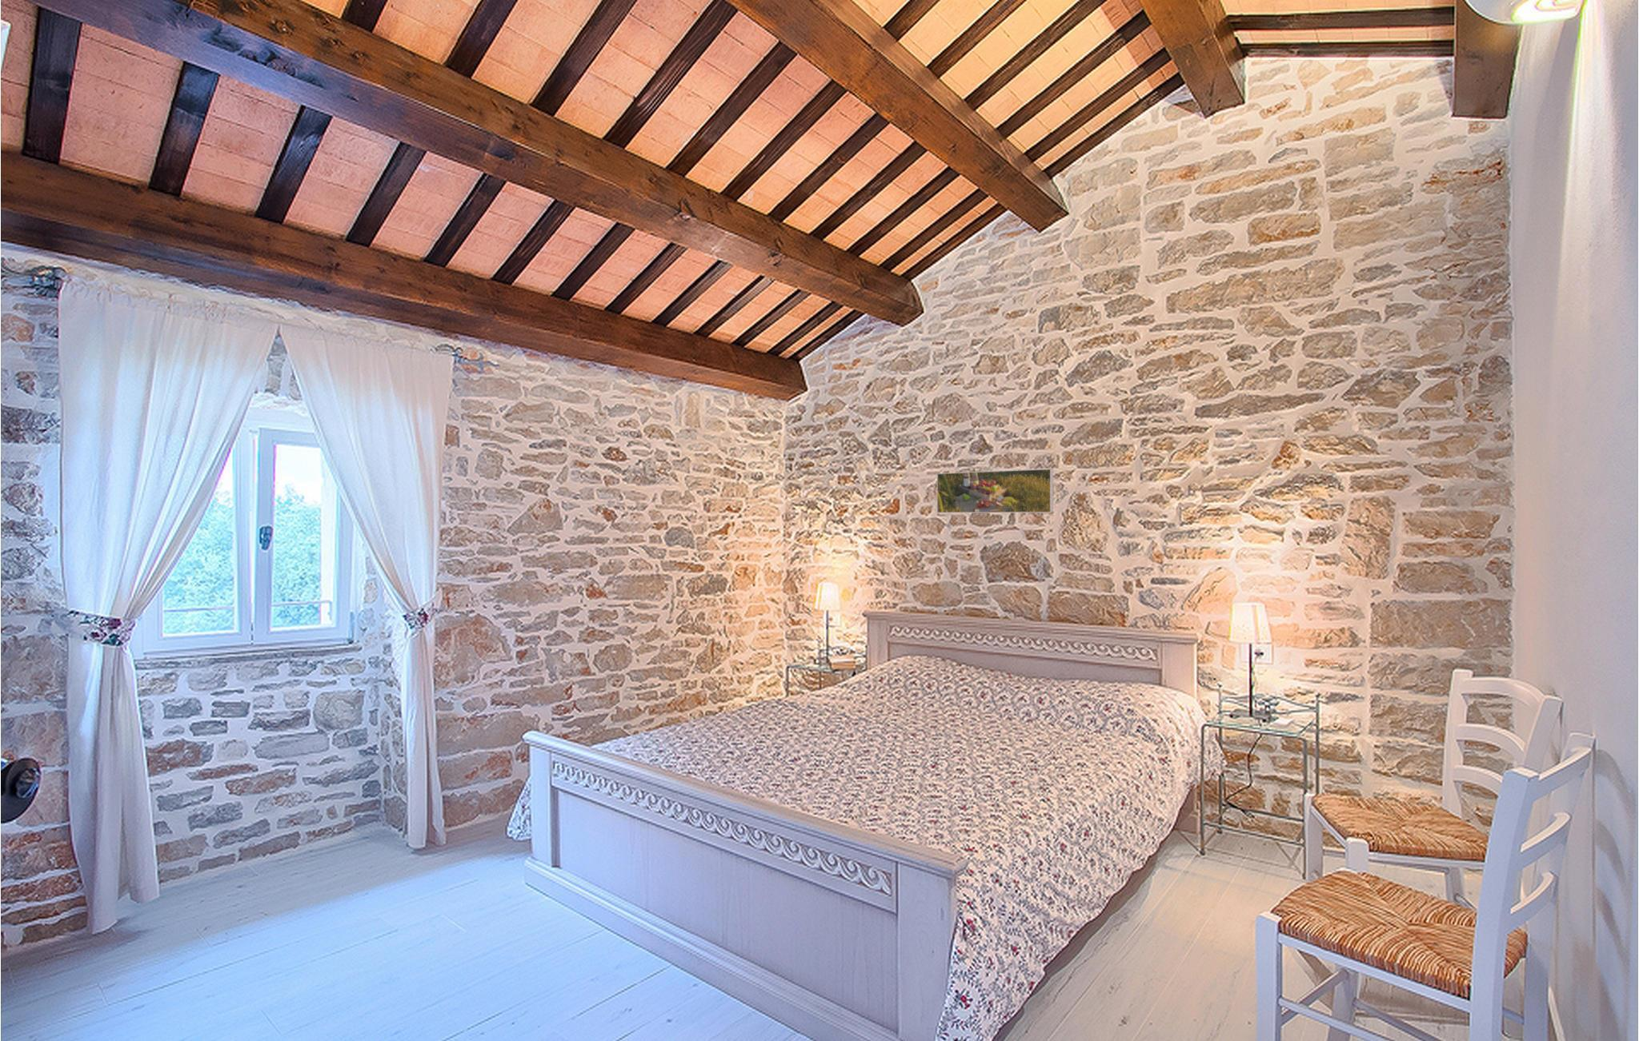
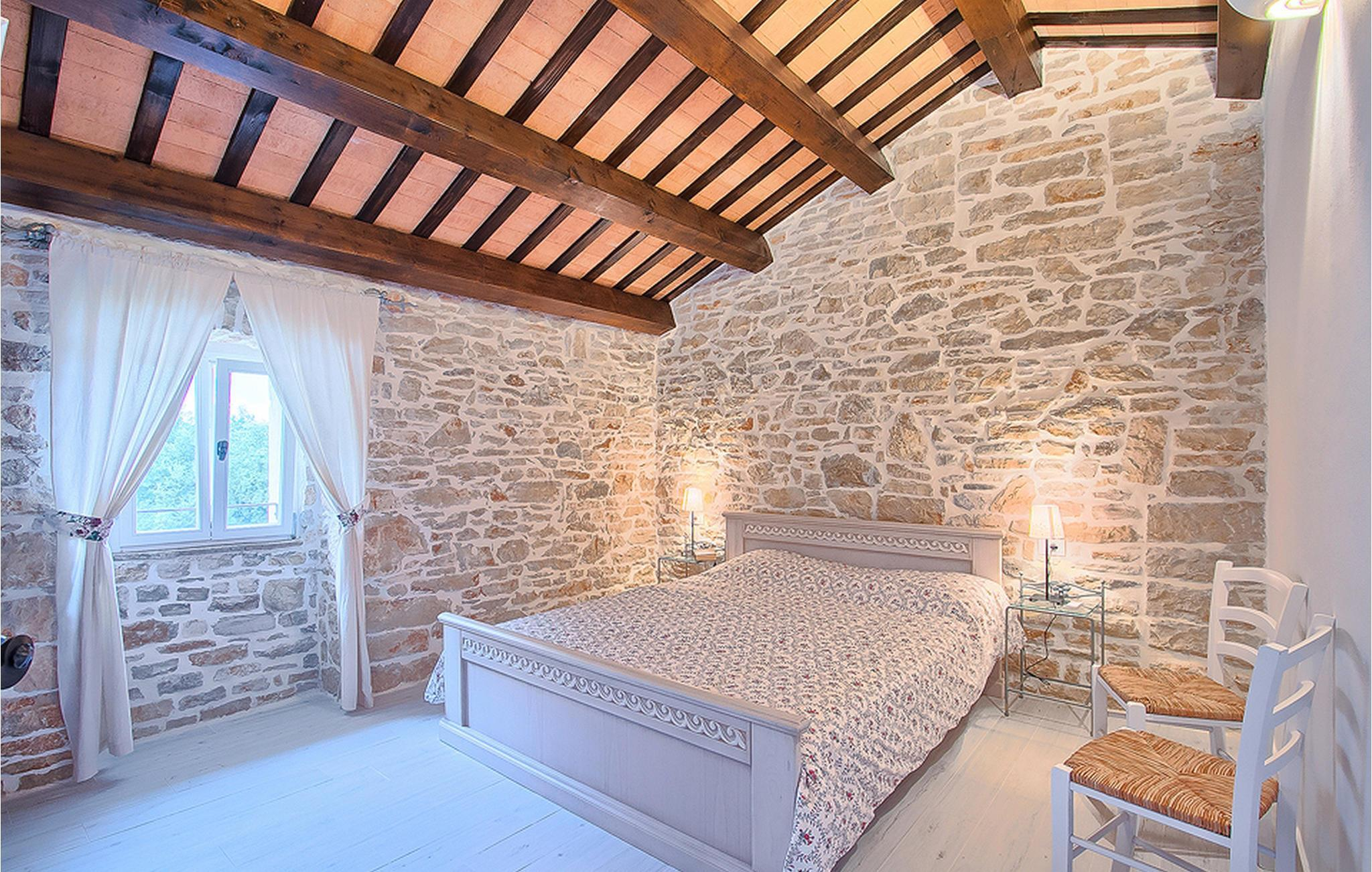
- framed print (992, 492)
